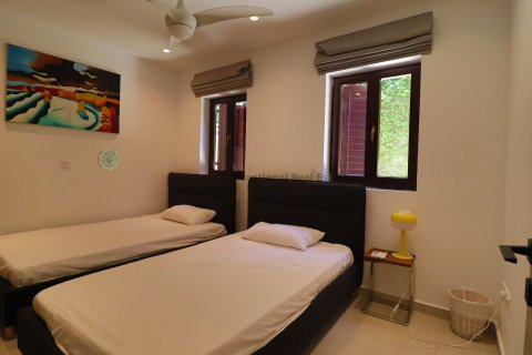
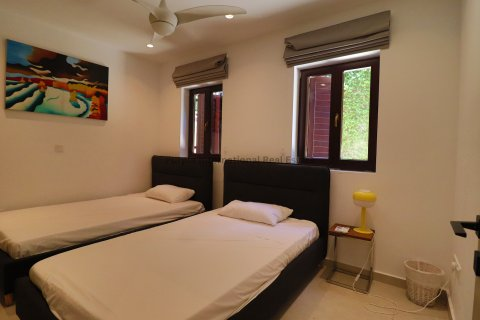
- decorative plate (109, 160)
